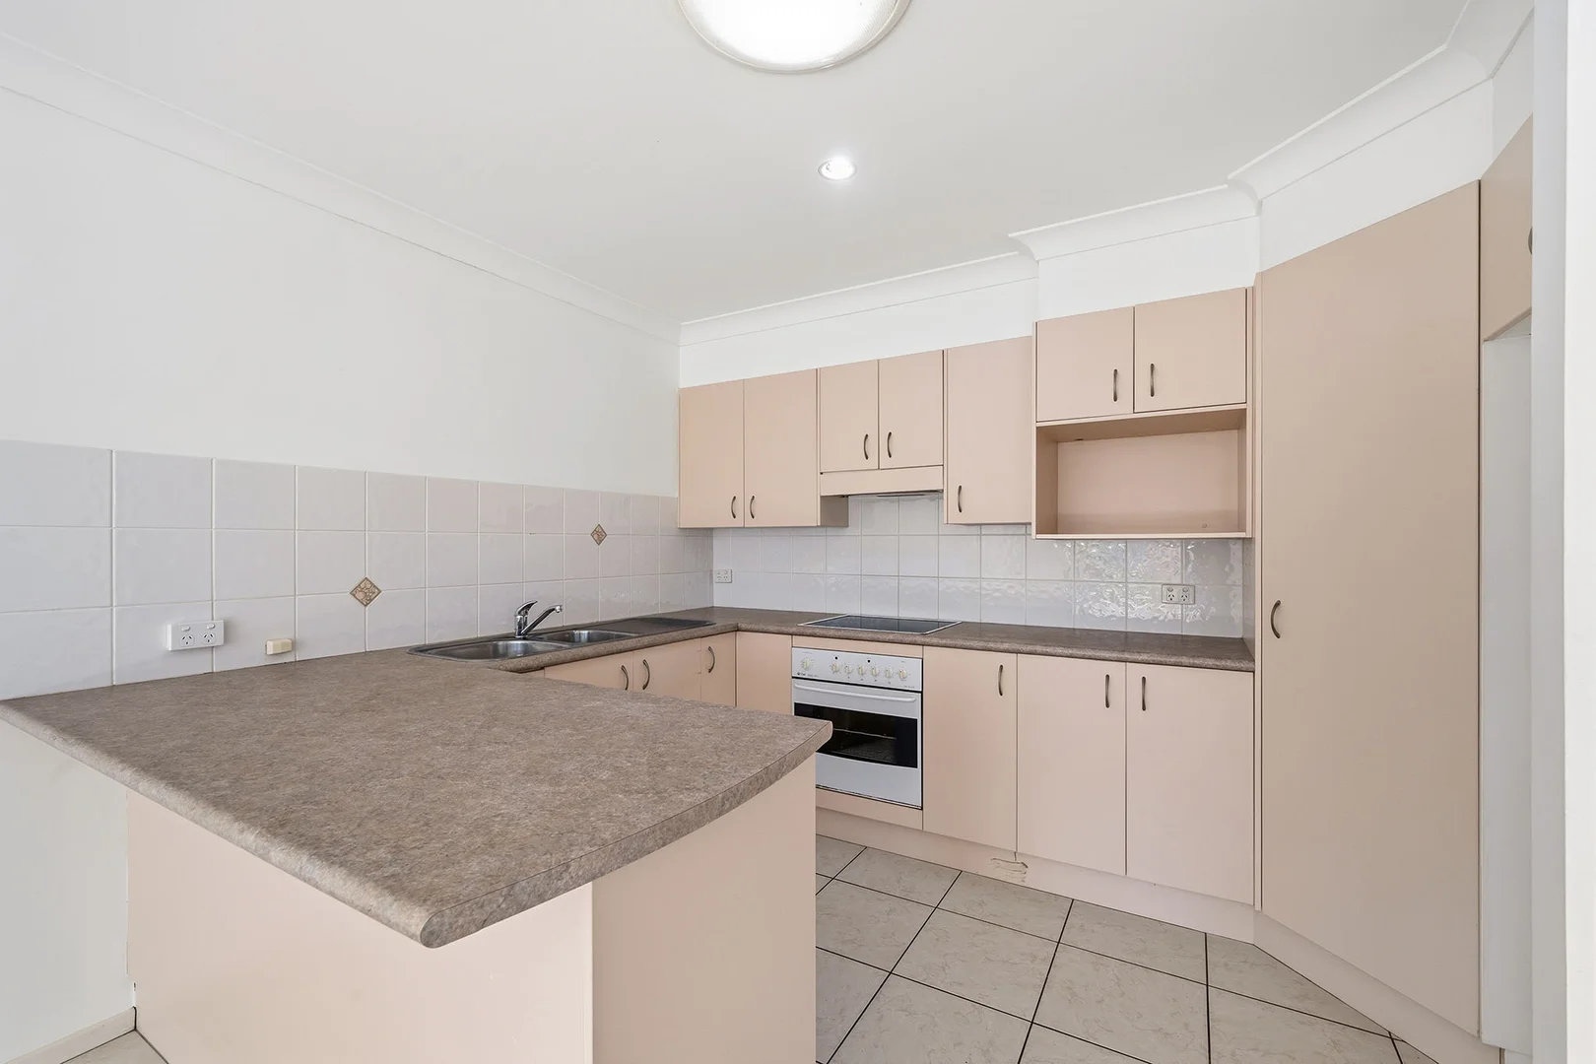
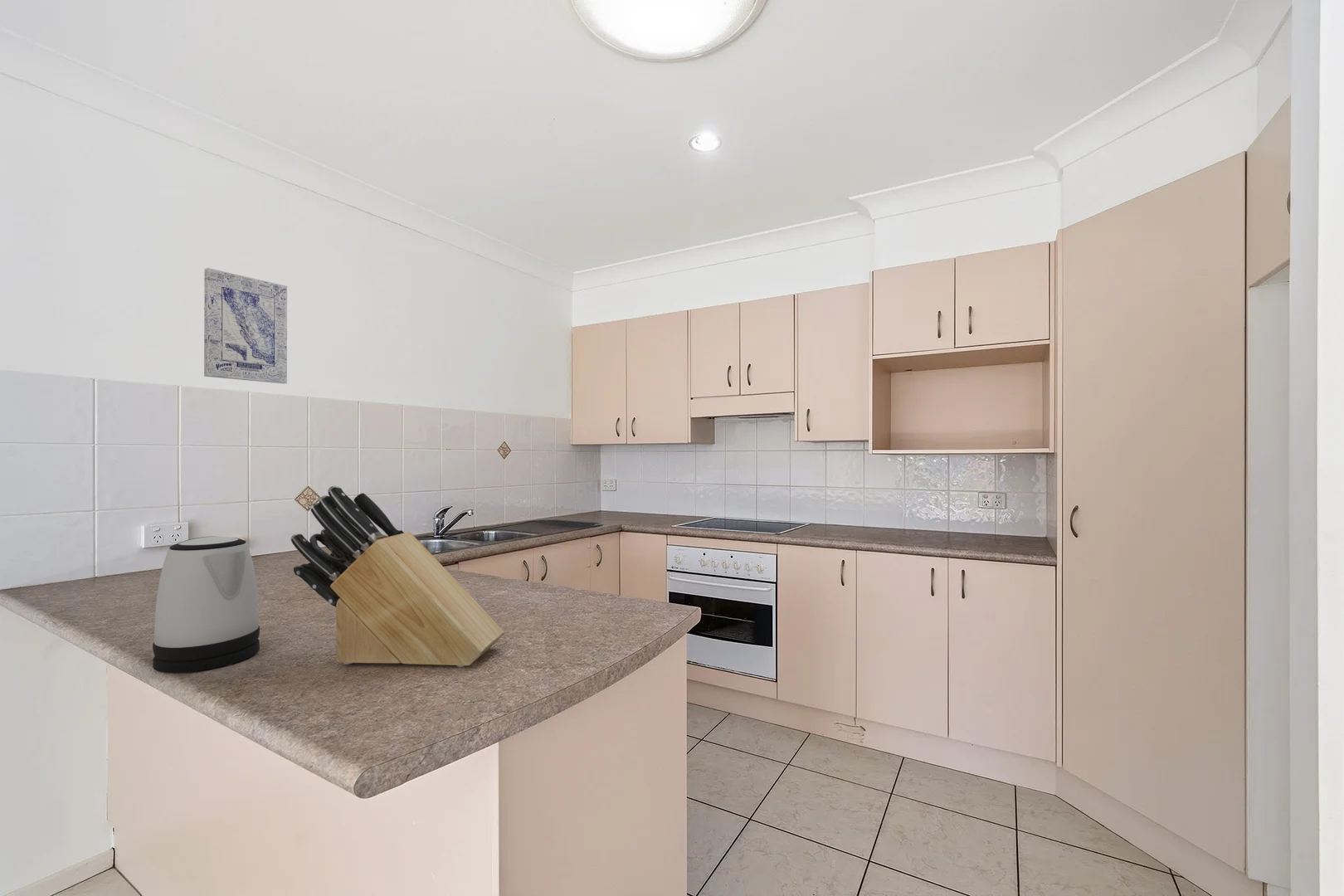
+ knife block (399, 570)
+ wall art (247, 329)
+ kettle (202, 597)
